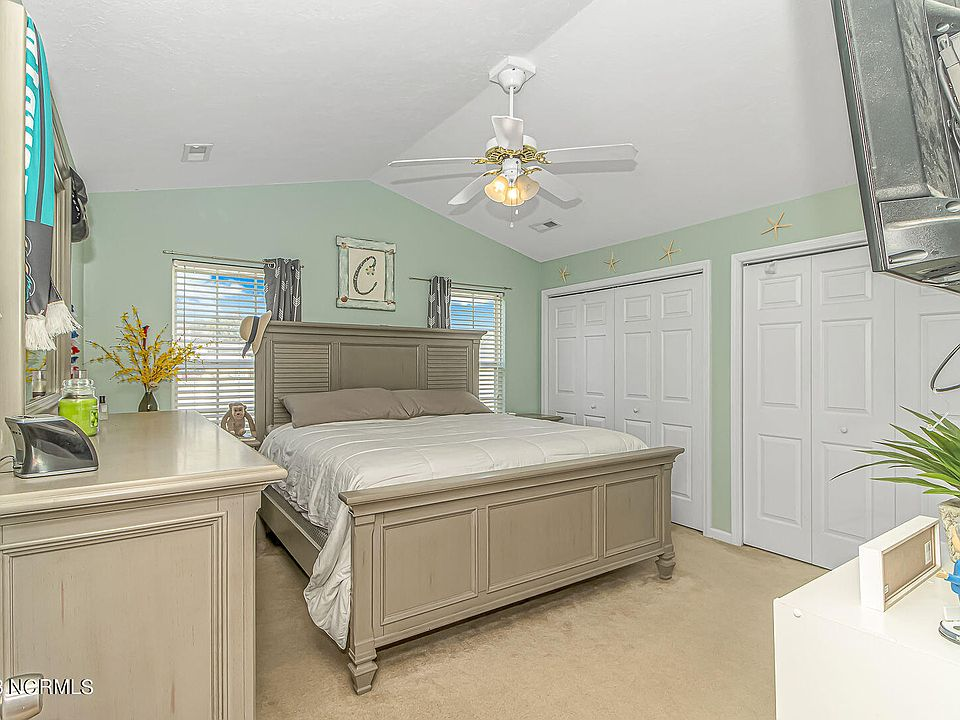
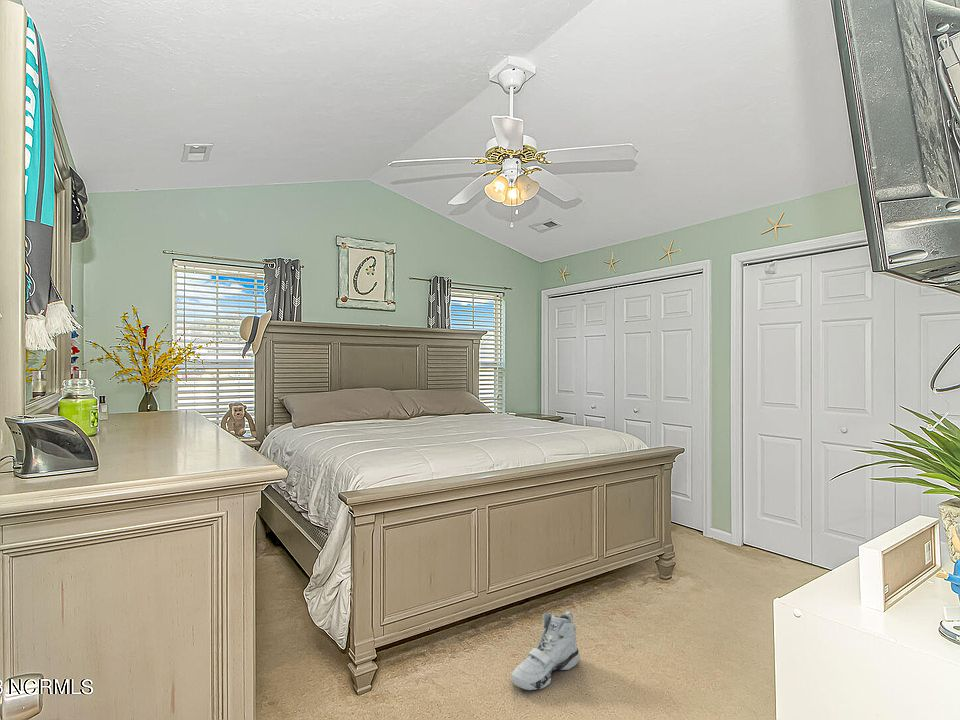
+ sneaker (546, 647)
